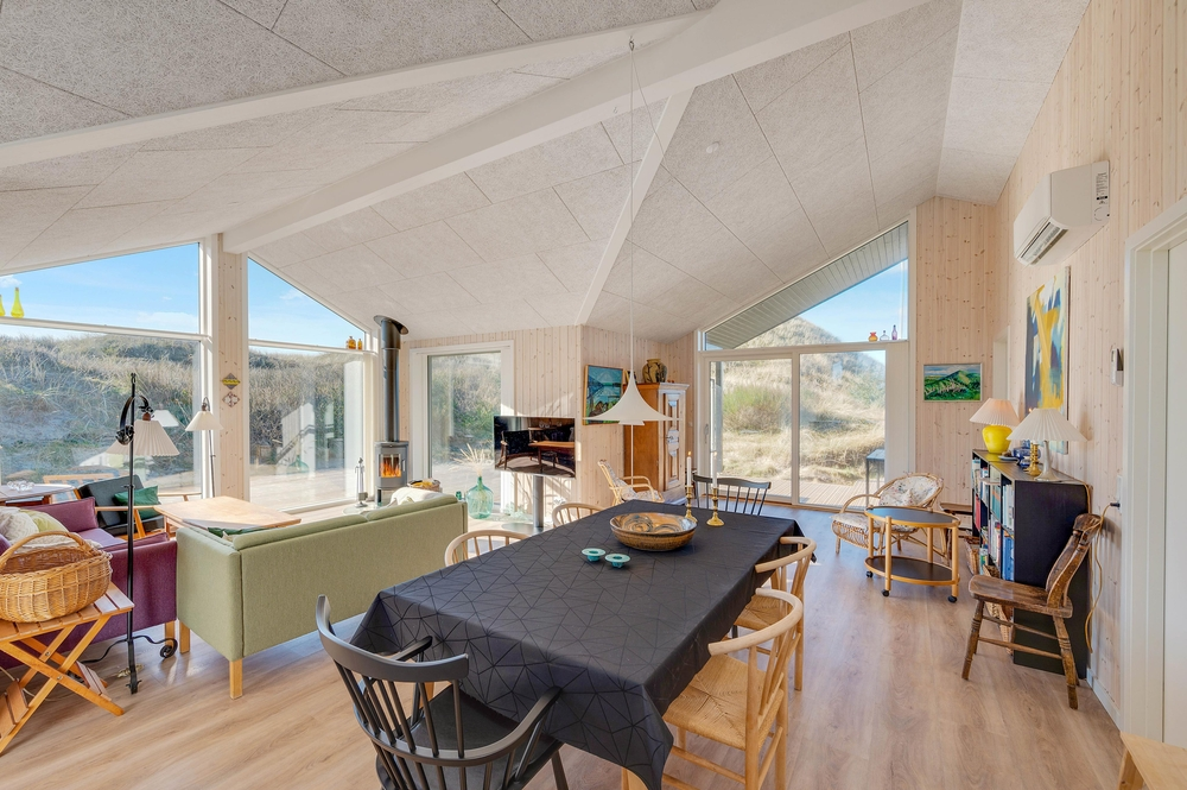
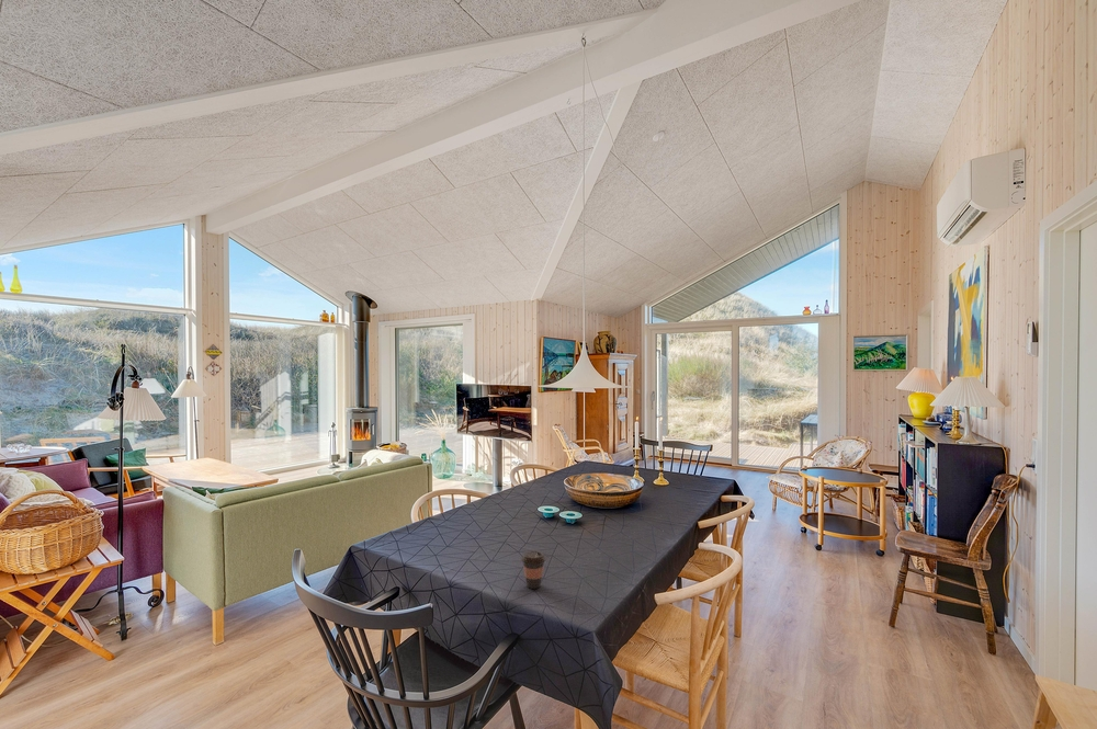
+ coffee cup (533, 570)
